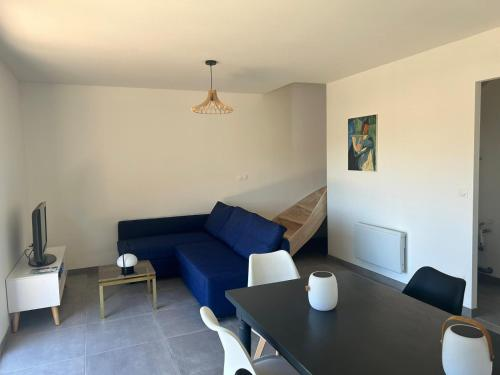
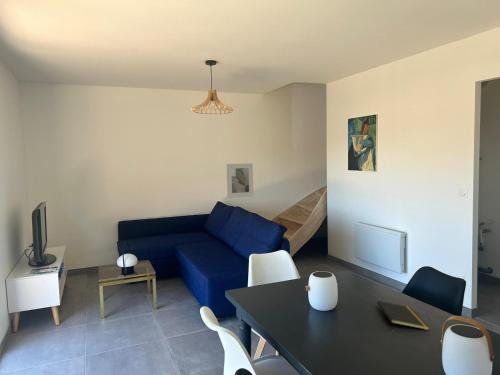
+ notepad (401, 314)
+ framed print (240, 180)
